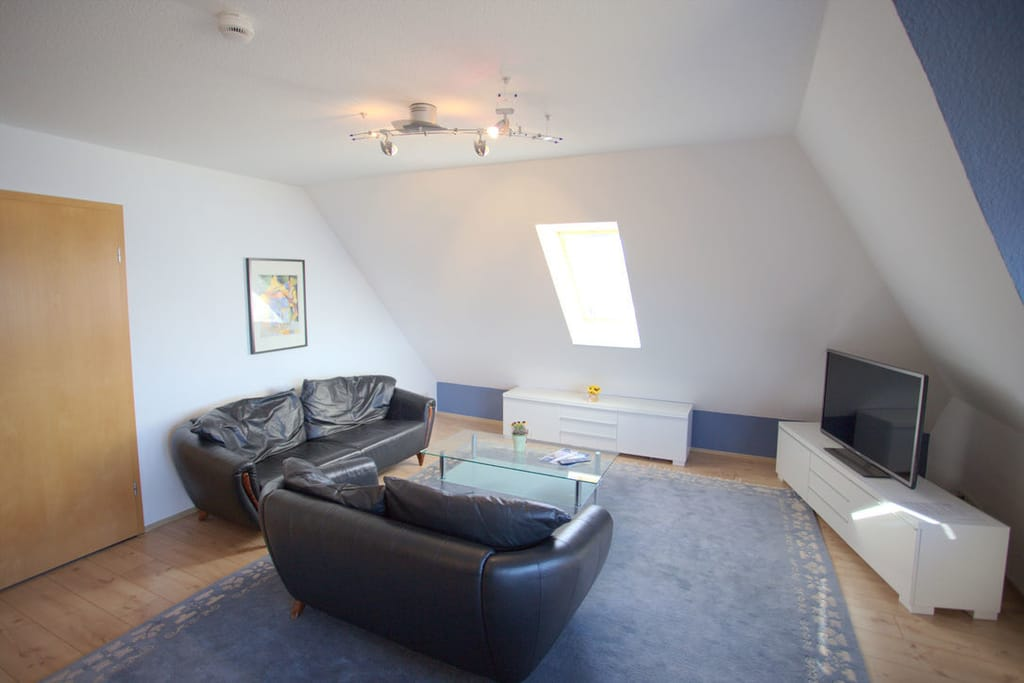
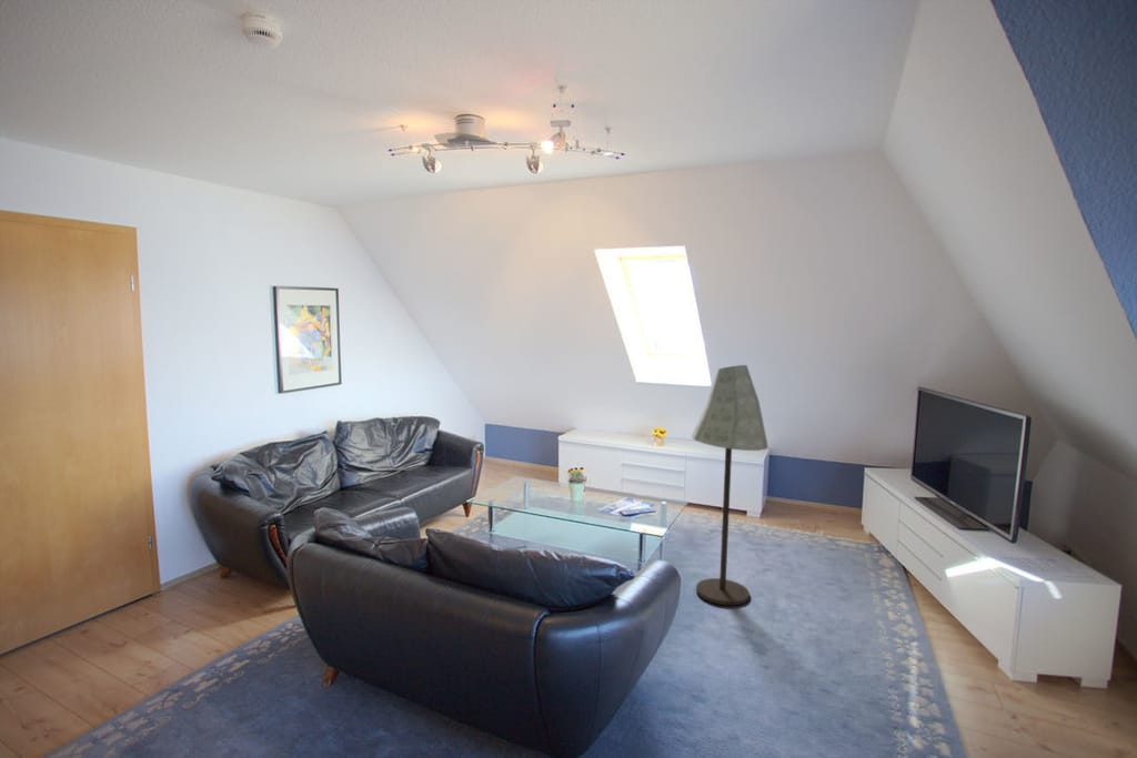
+ floor lamp (726, 481)
